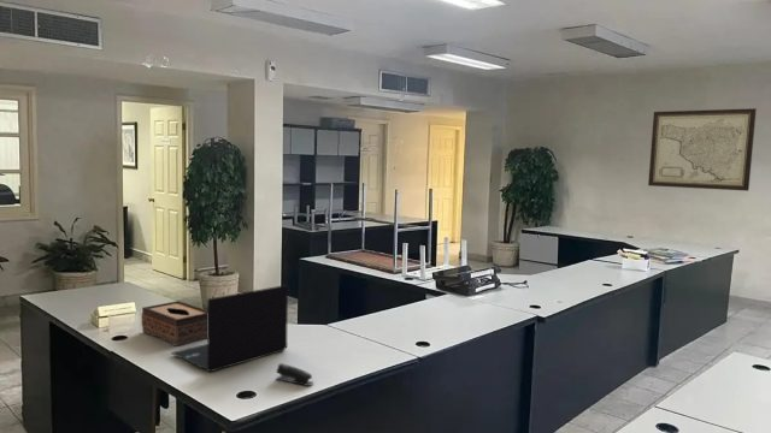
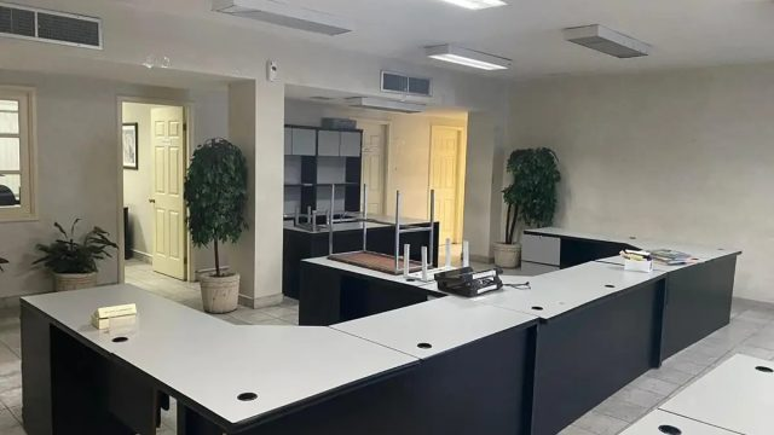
- tissue box (177, 321)
- wall art (699, 149)
- laptop (230, 319)
- stapler (294, 374)
